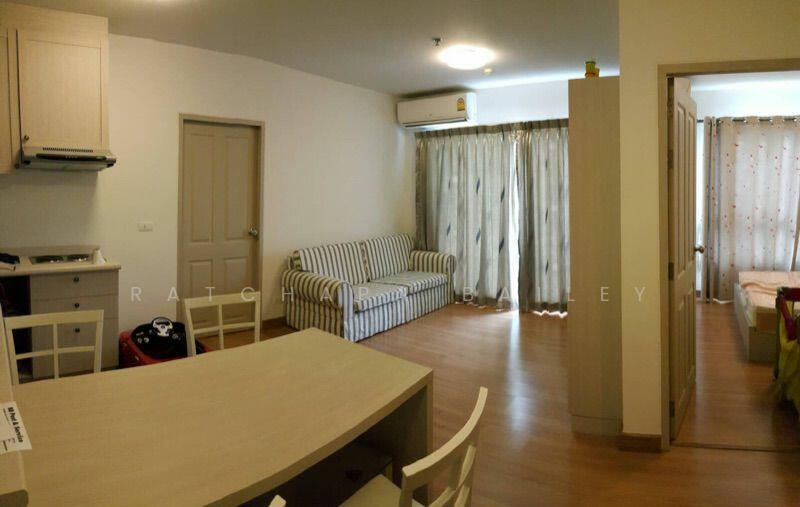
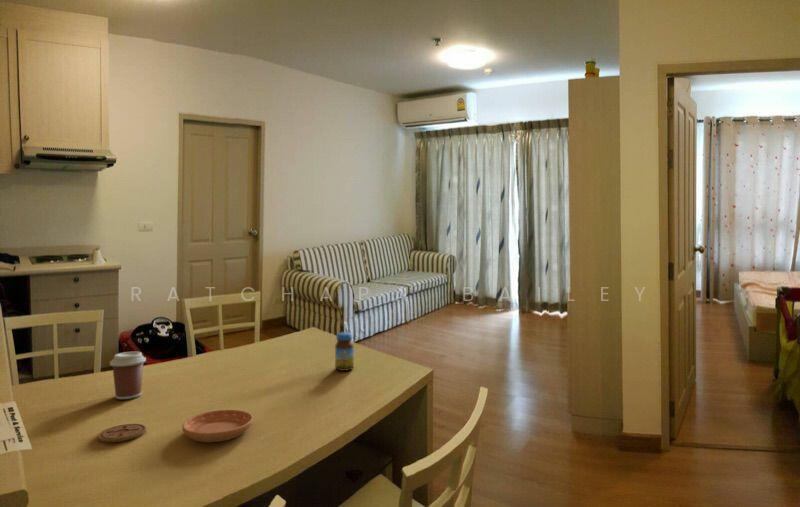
+ jar (344, 350)
+ coaster (122, 432)
+ saucer (218, 426)
+ coffee cup (128, 374)
